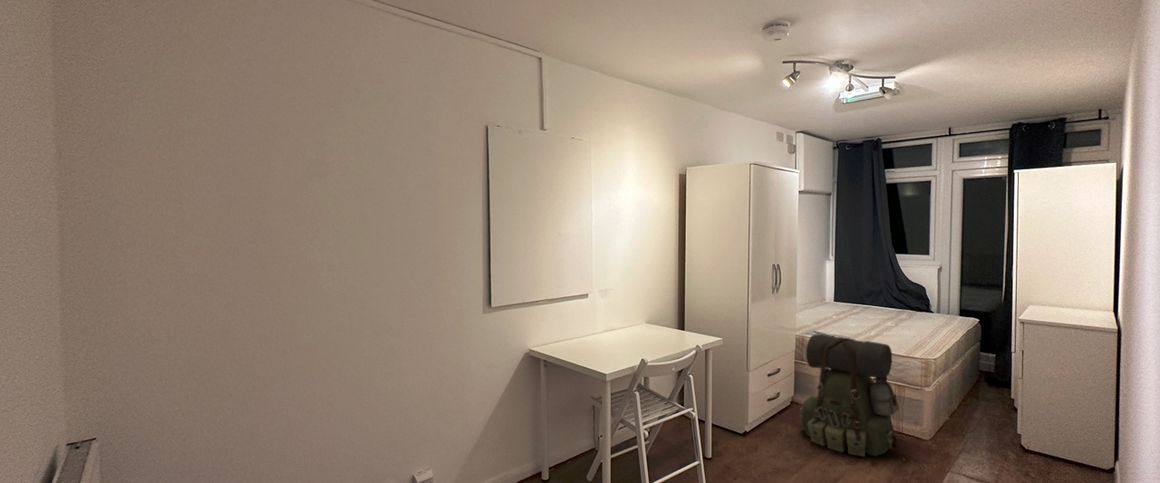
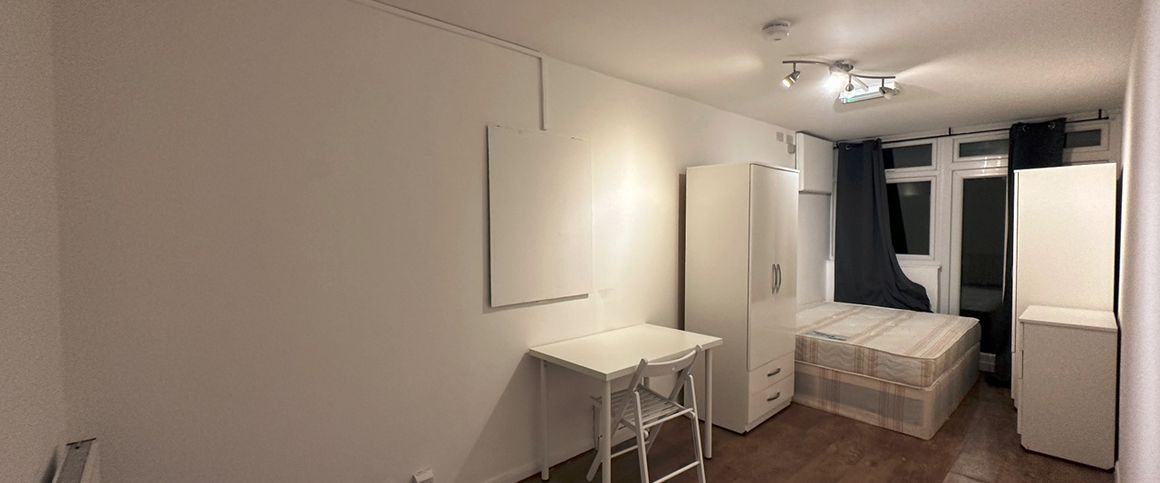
- backpack (849, 387)
